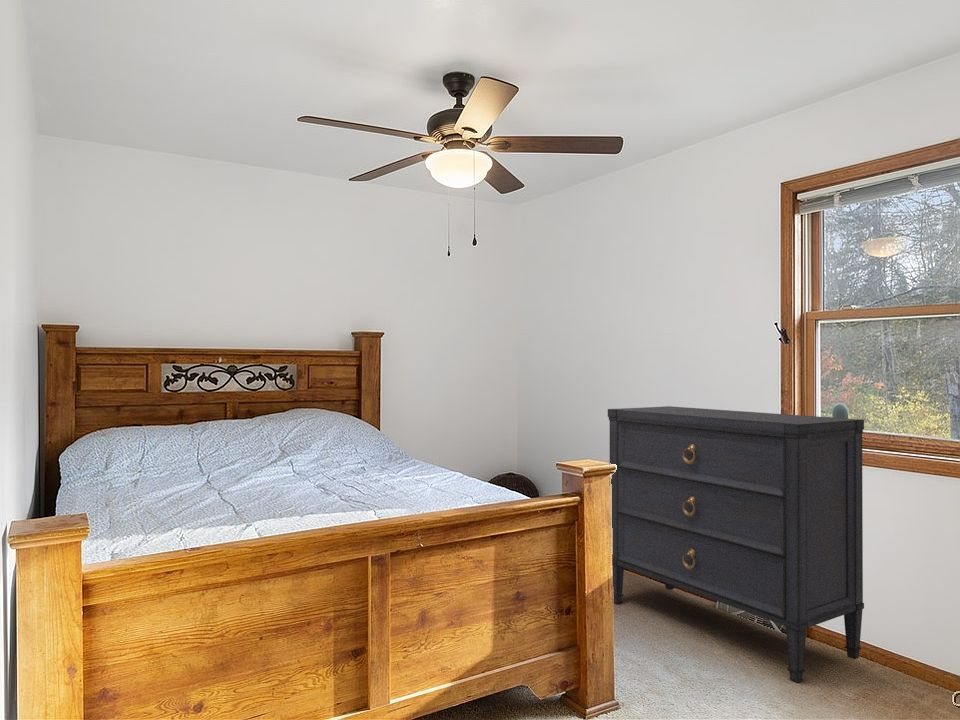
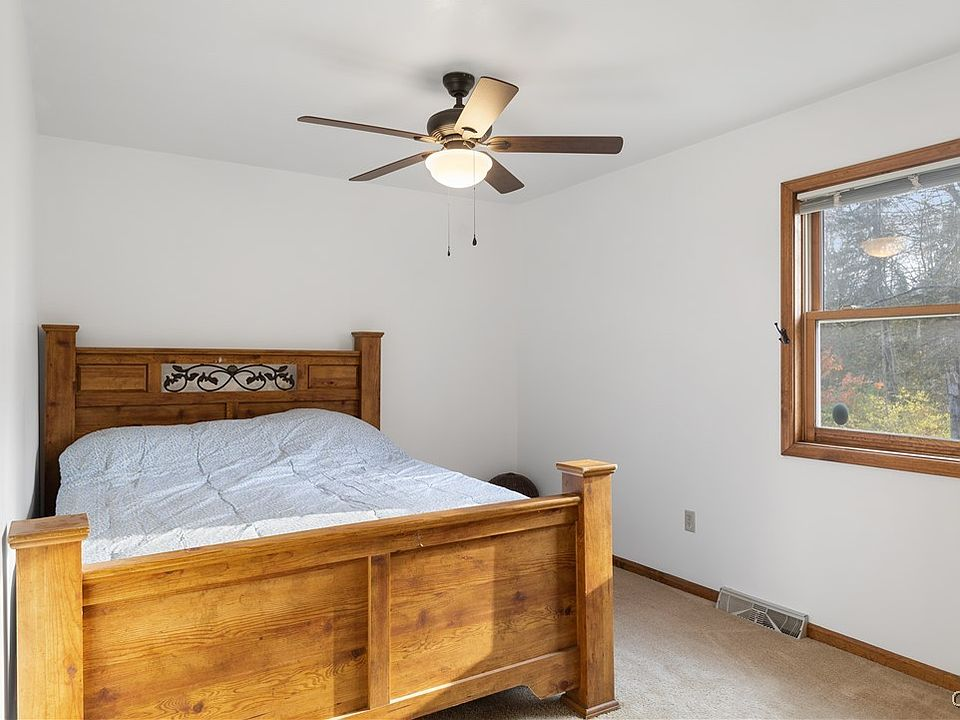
- dresser (721, 520)
